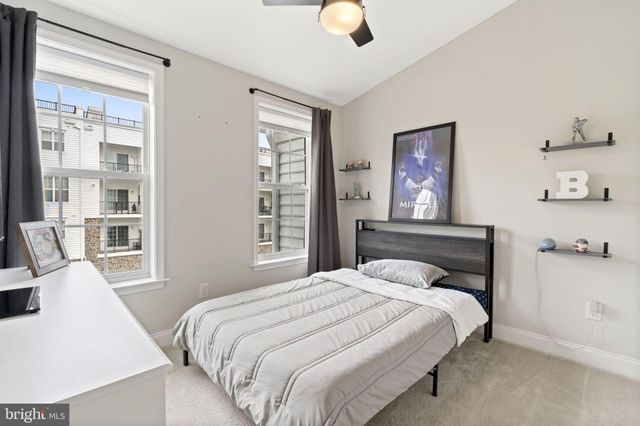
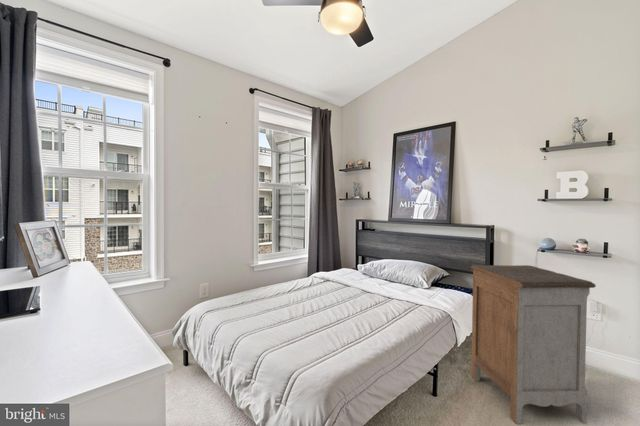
+ nightstand (529, 335)
